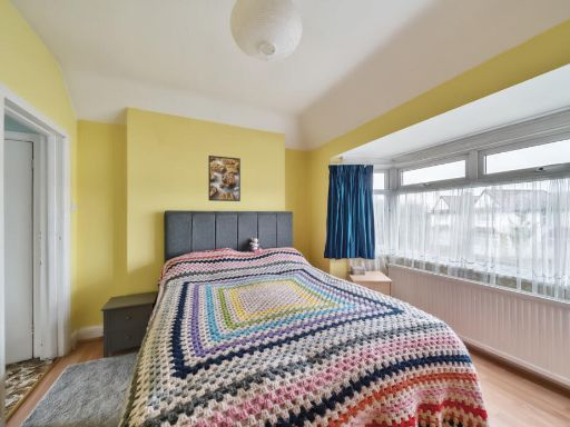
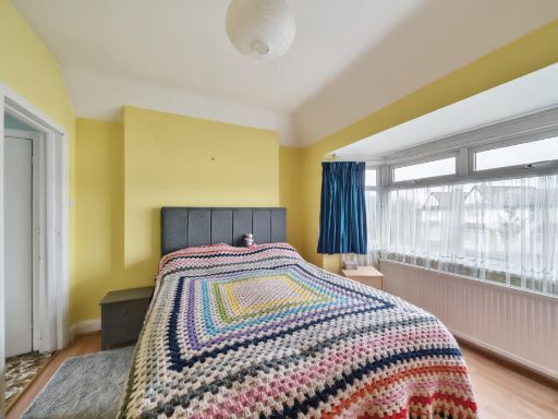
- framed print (224, 179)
